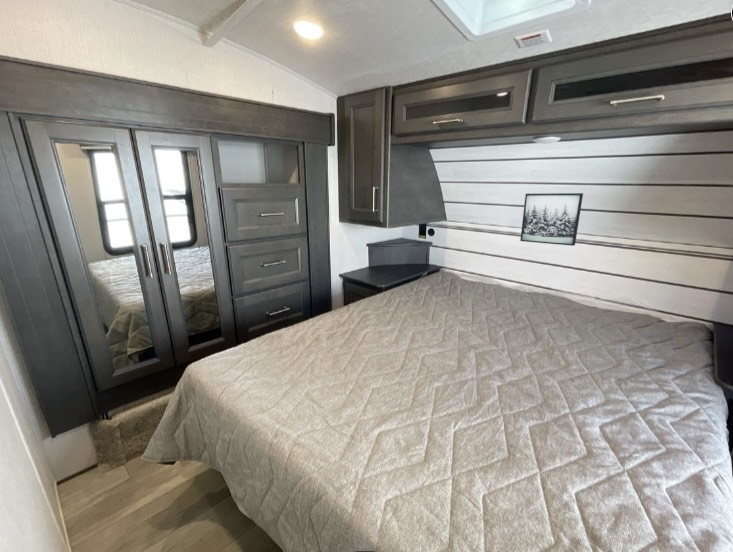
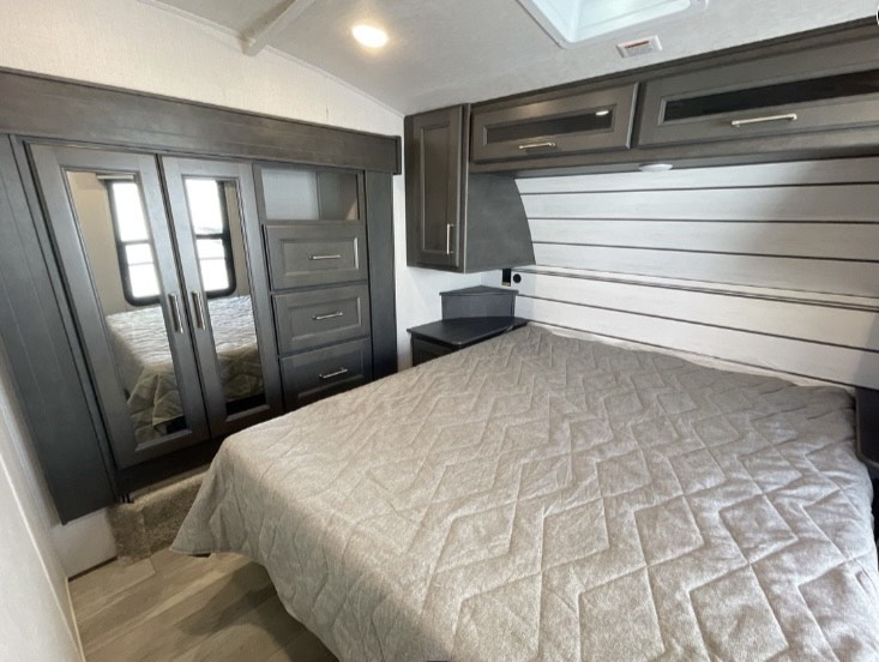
- wall art (549, 218)
